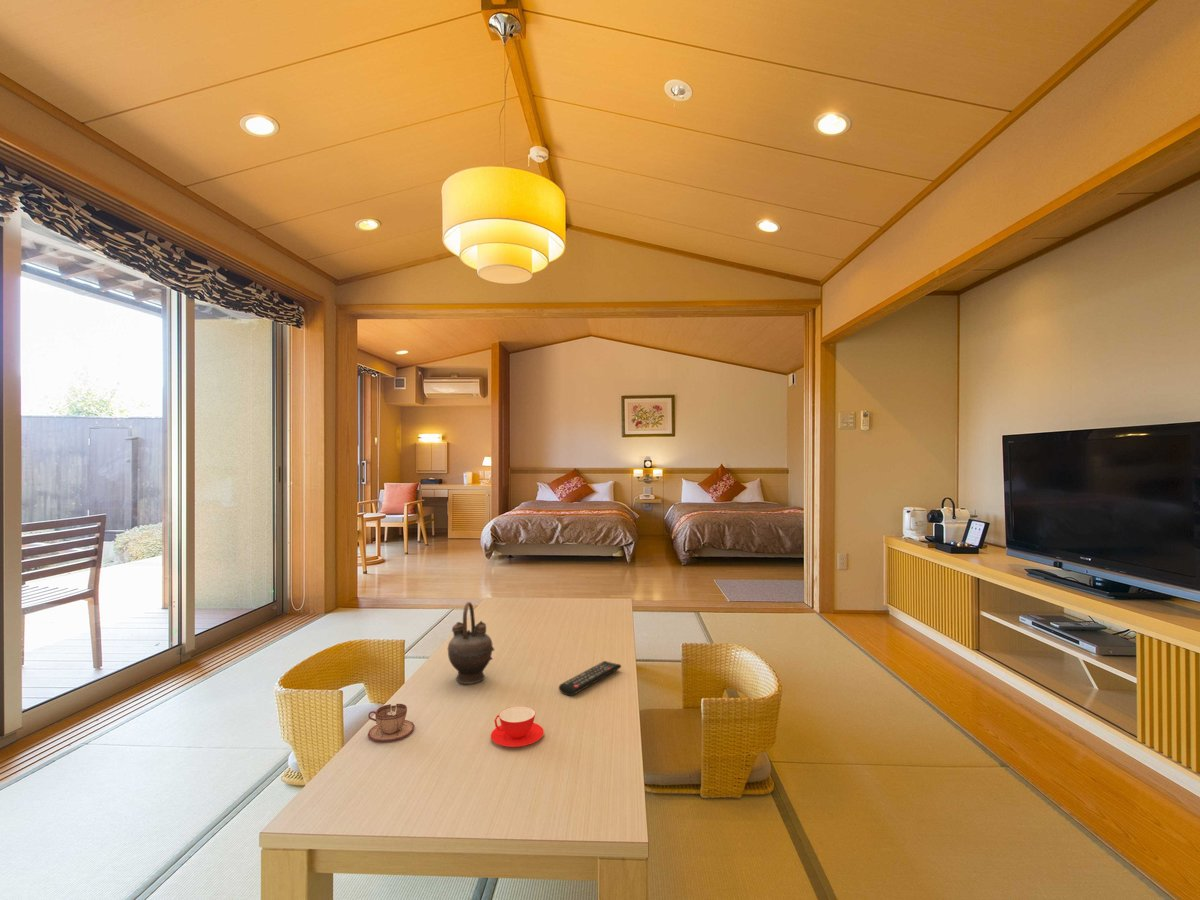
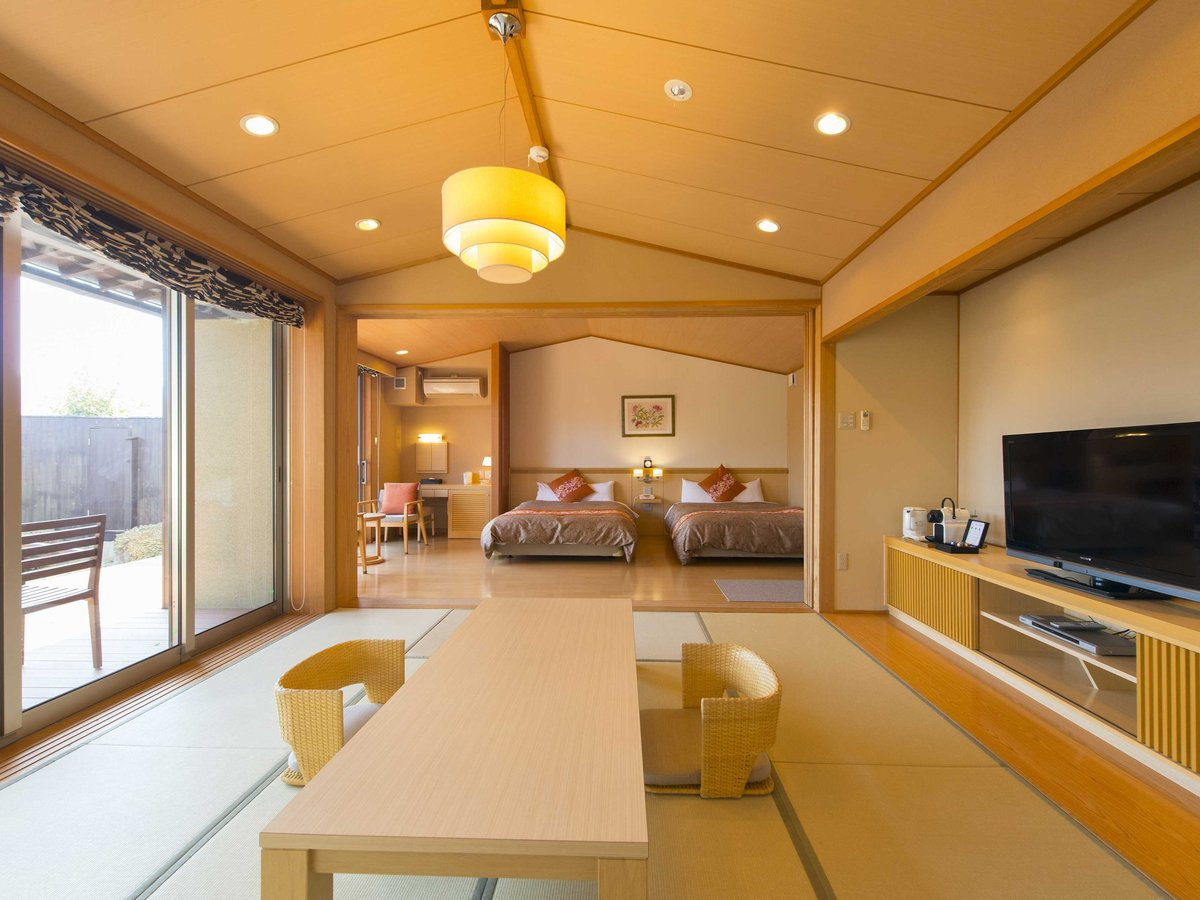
- teacup (517, 725)
- teacup (391, 720)
- remote control (591, 677)
- teapot (472, 639)
